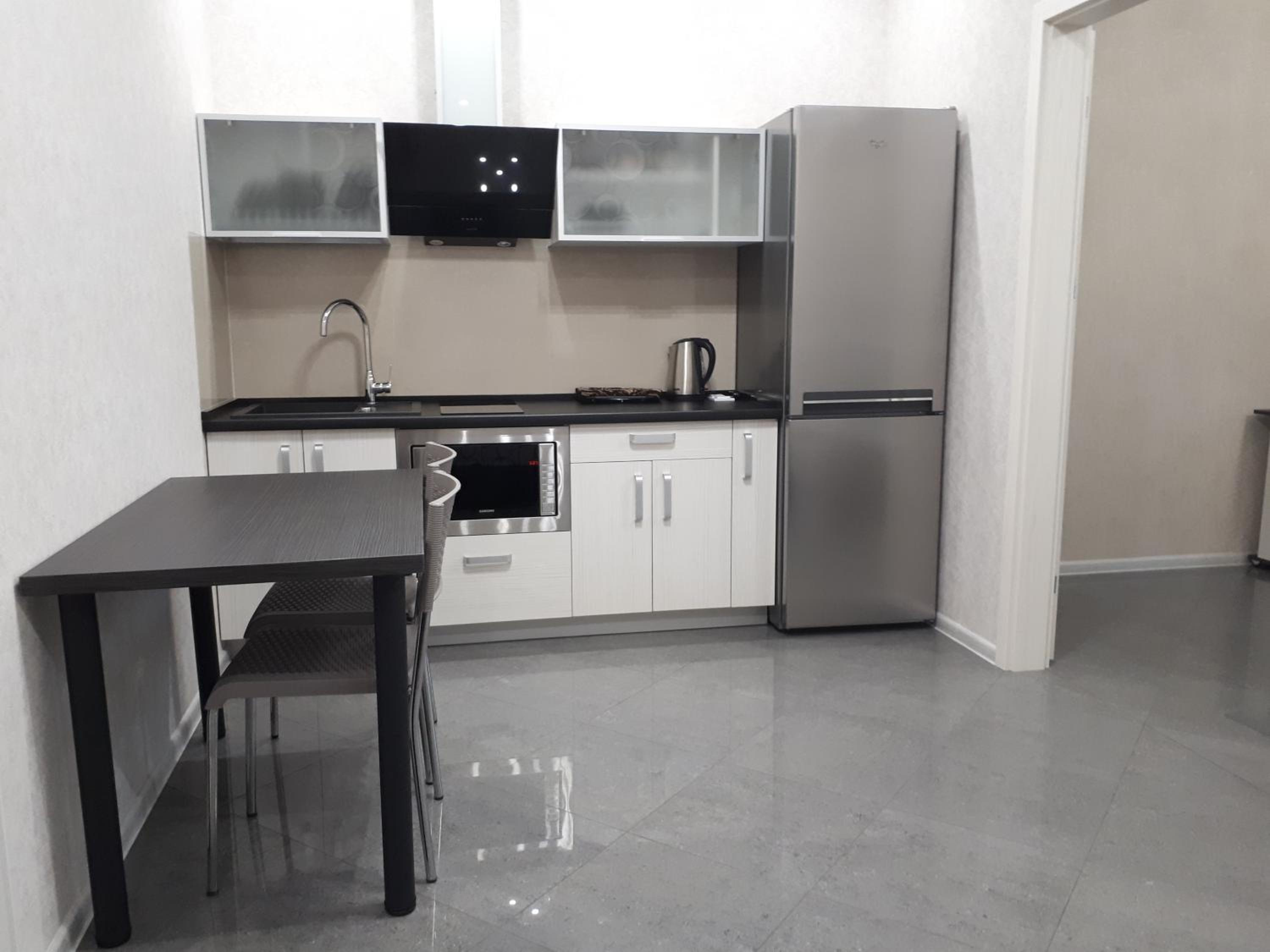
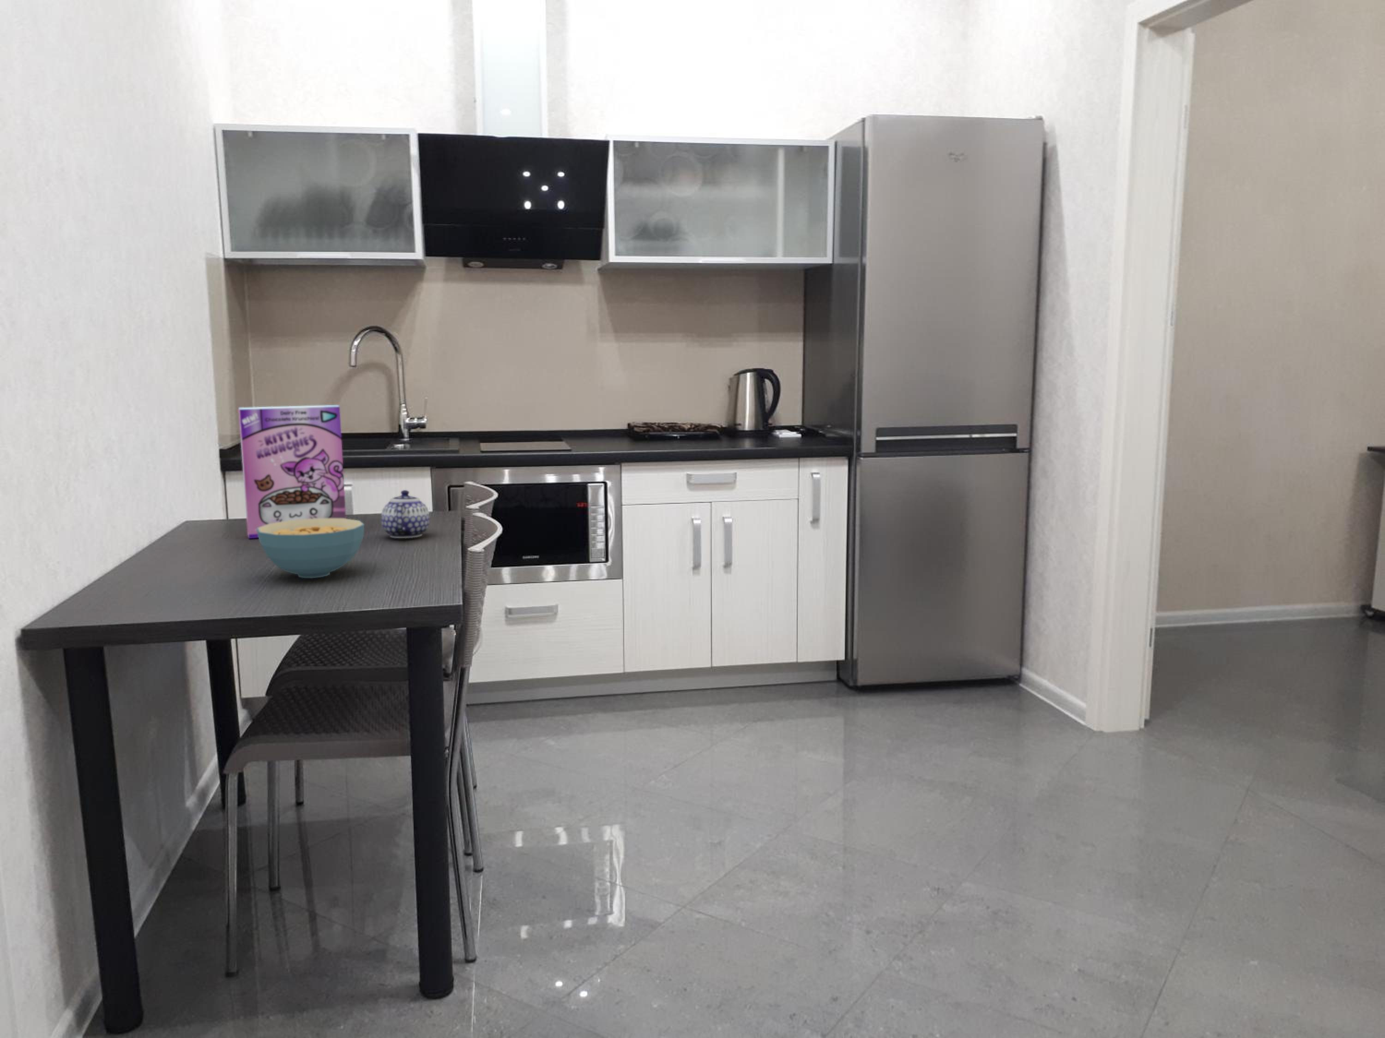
+ teapot (405, 512)
+ cereal box (293, 470)
+ cereal bowl (313, 551)
